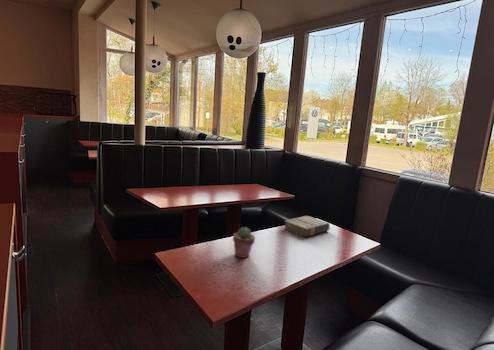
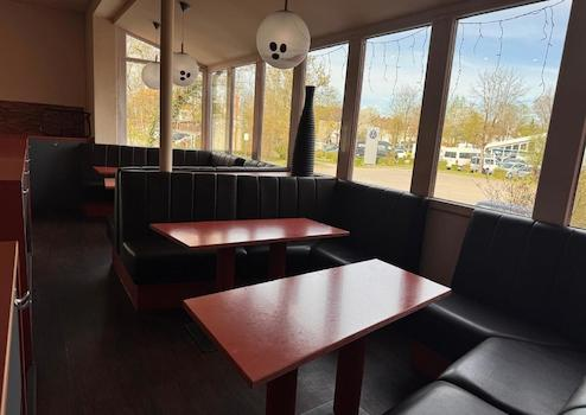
- potted succulent (243, 241)
- book (309, 225)
